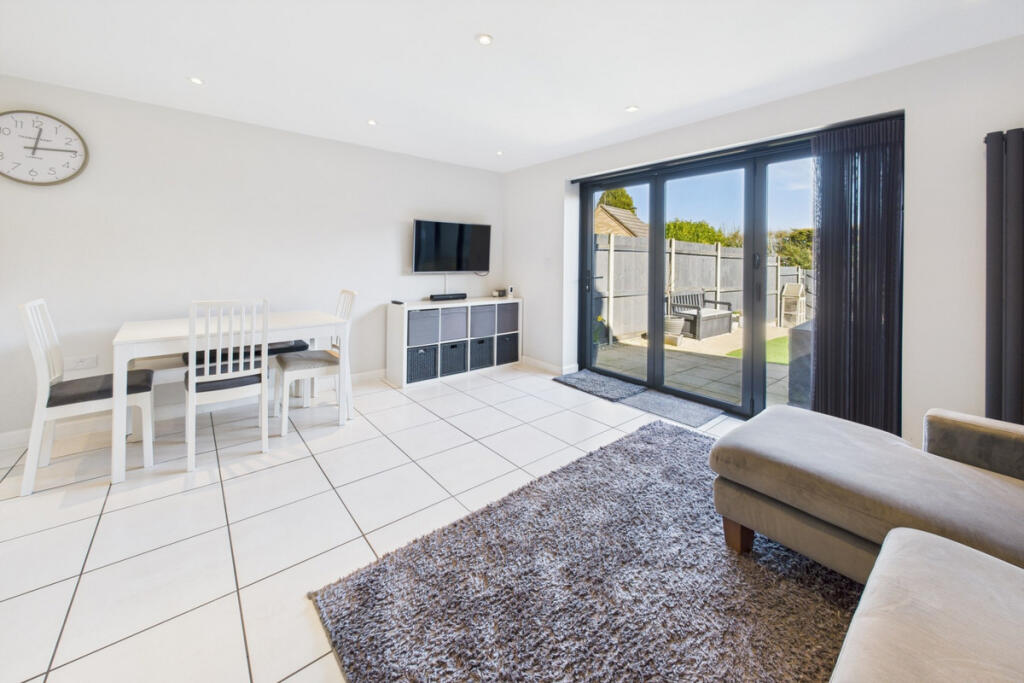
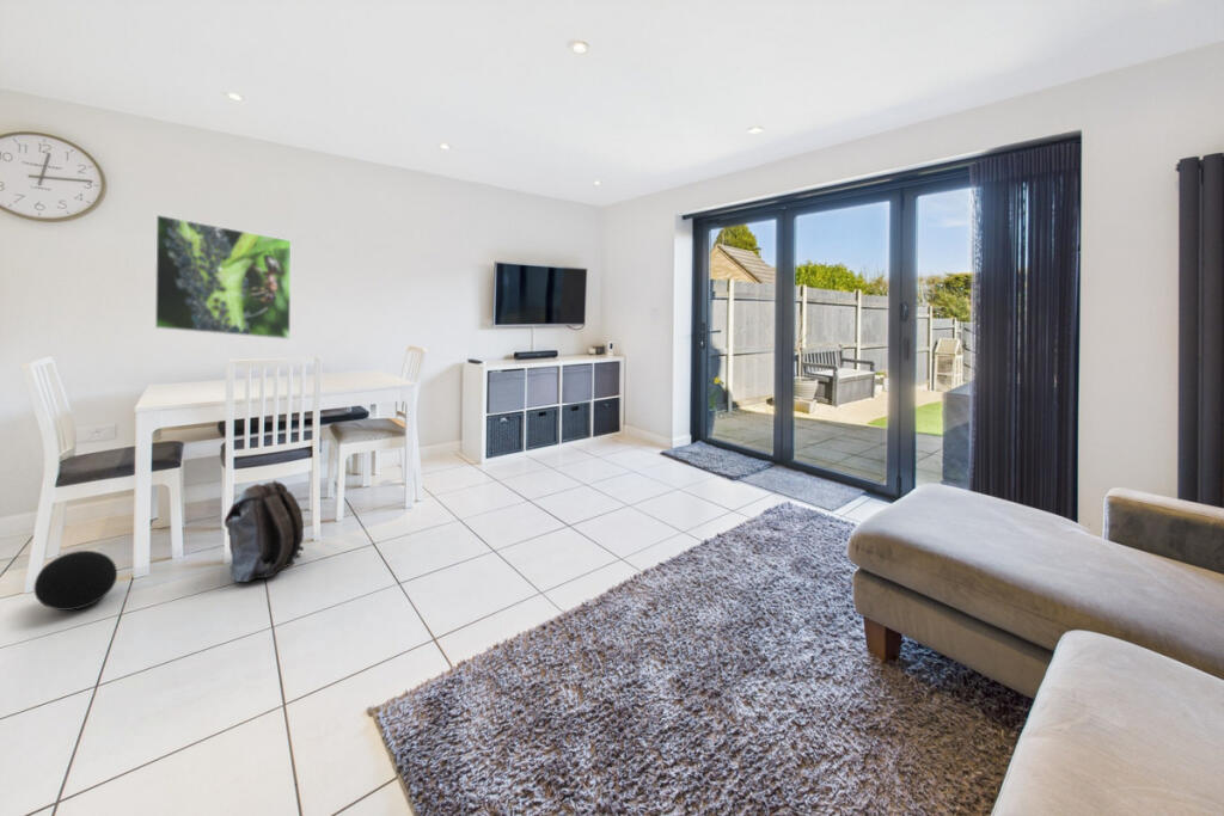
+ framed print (227, 281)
+ backpack (267, 524)
+ ball (76, 579)
